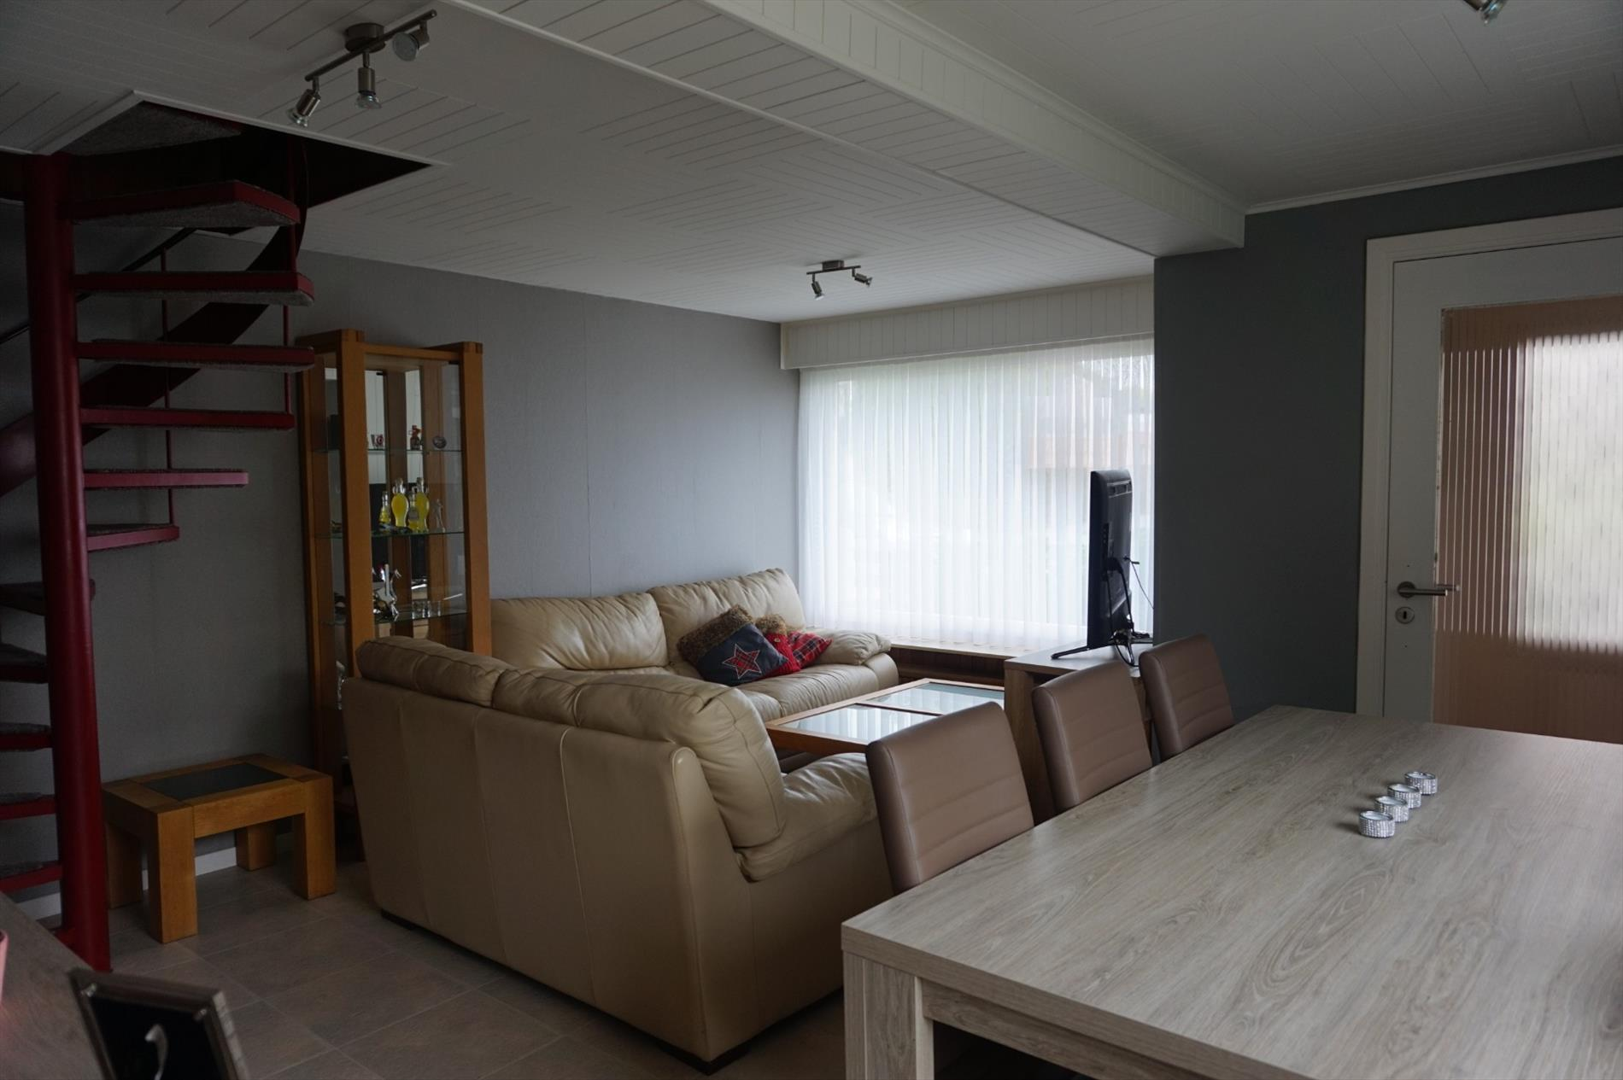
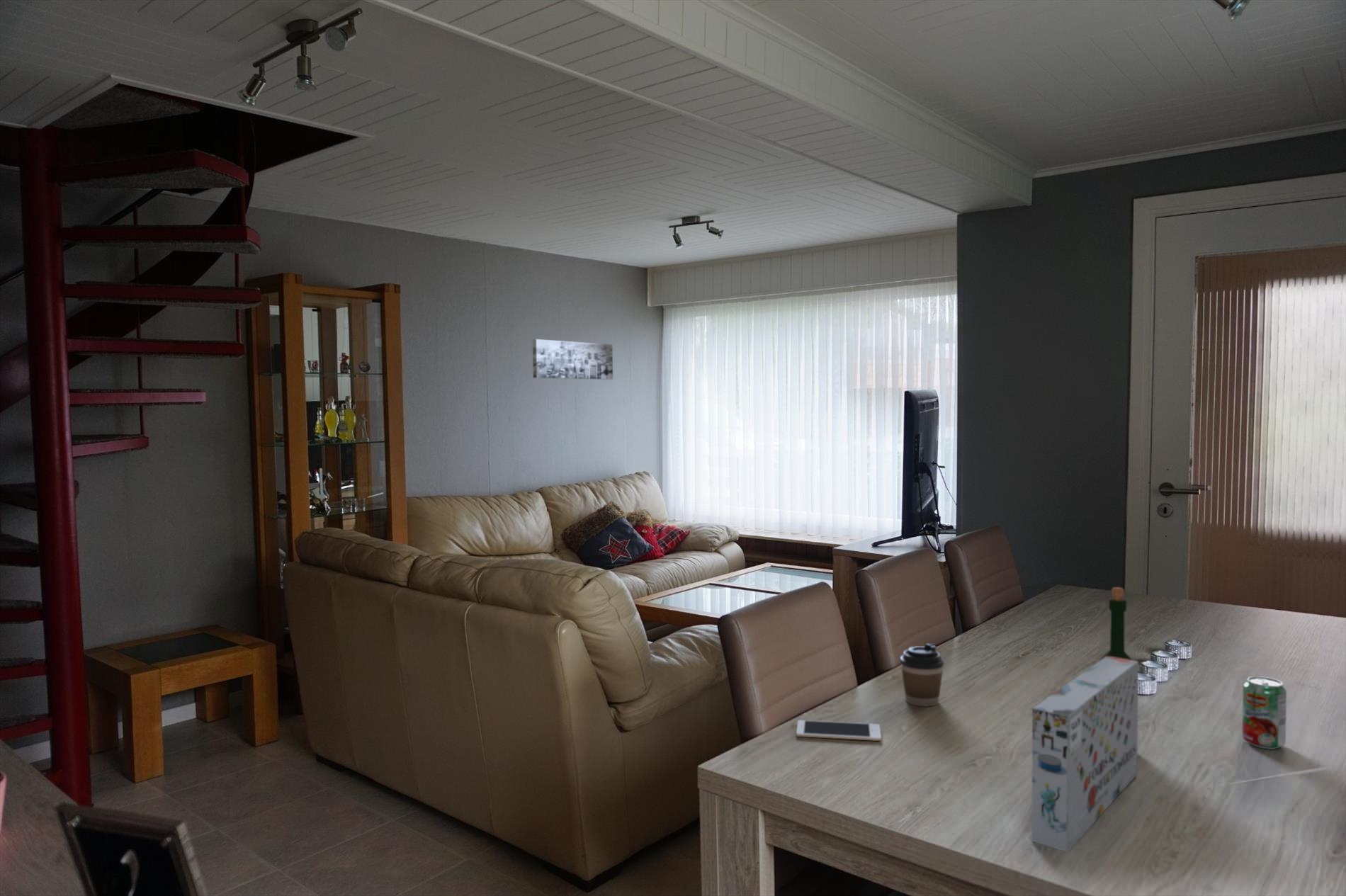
+ wine bottle (1116, 657)
+ beverage can (1264, 713)
+ cell phone (838, 730)
+ board game (1089, 744)
+ wall art (575, 360)
+ coffee cup (922, 674)
